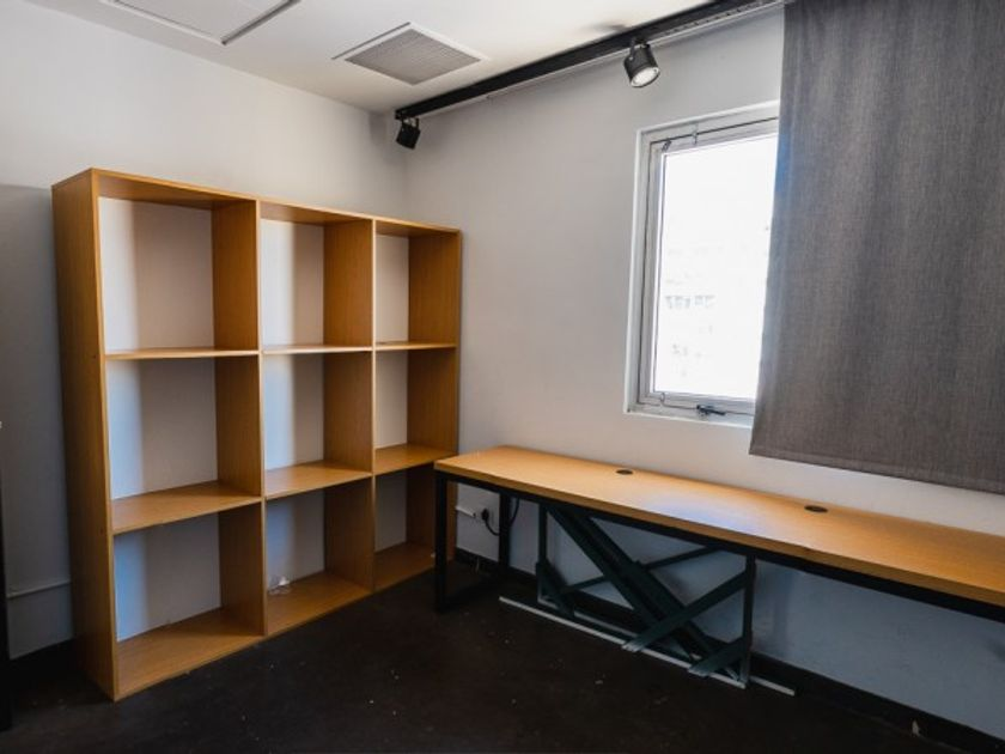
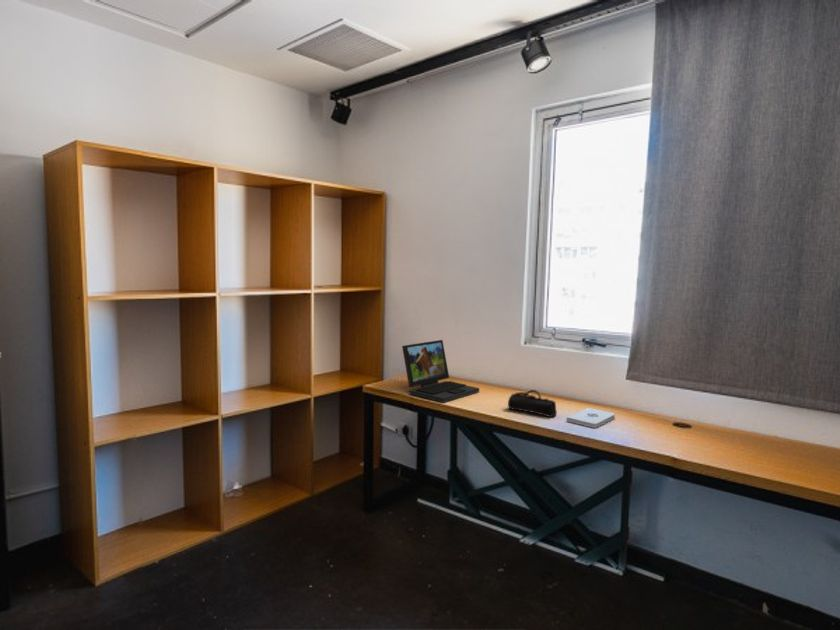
+ pencil case (531, 401)
+ laptop (441, 368)
+ notepad (591, 417)
